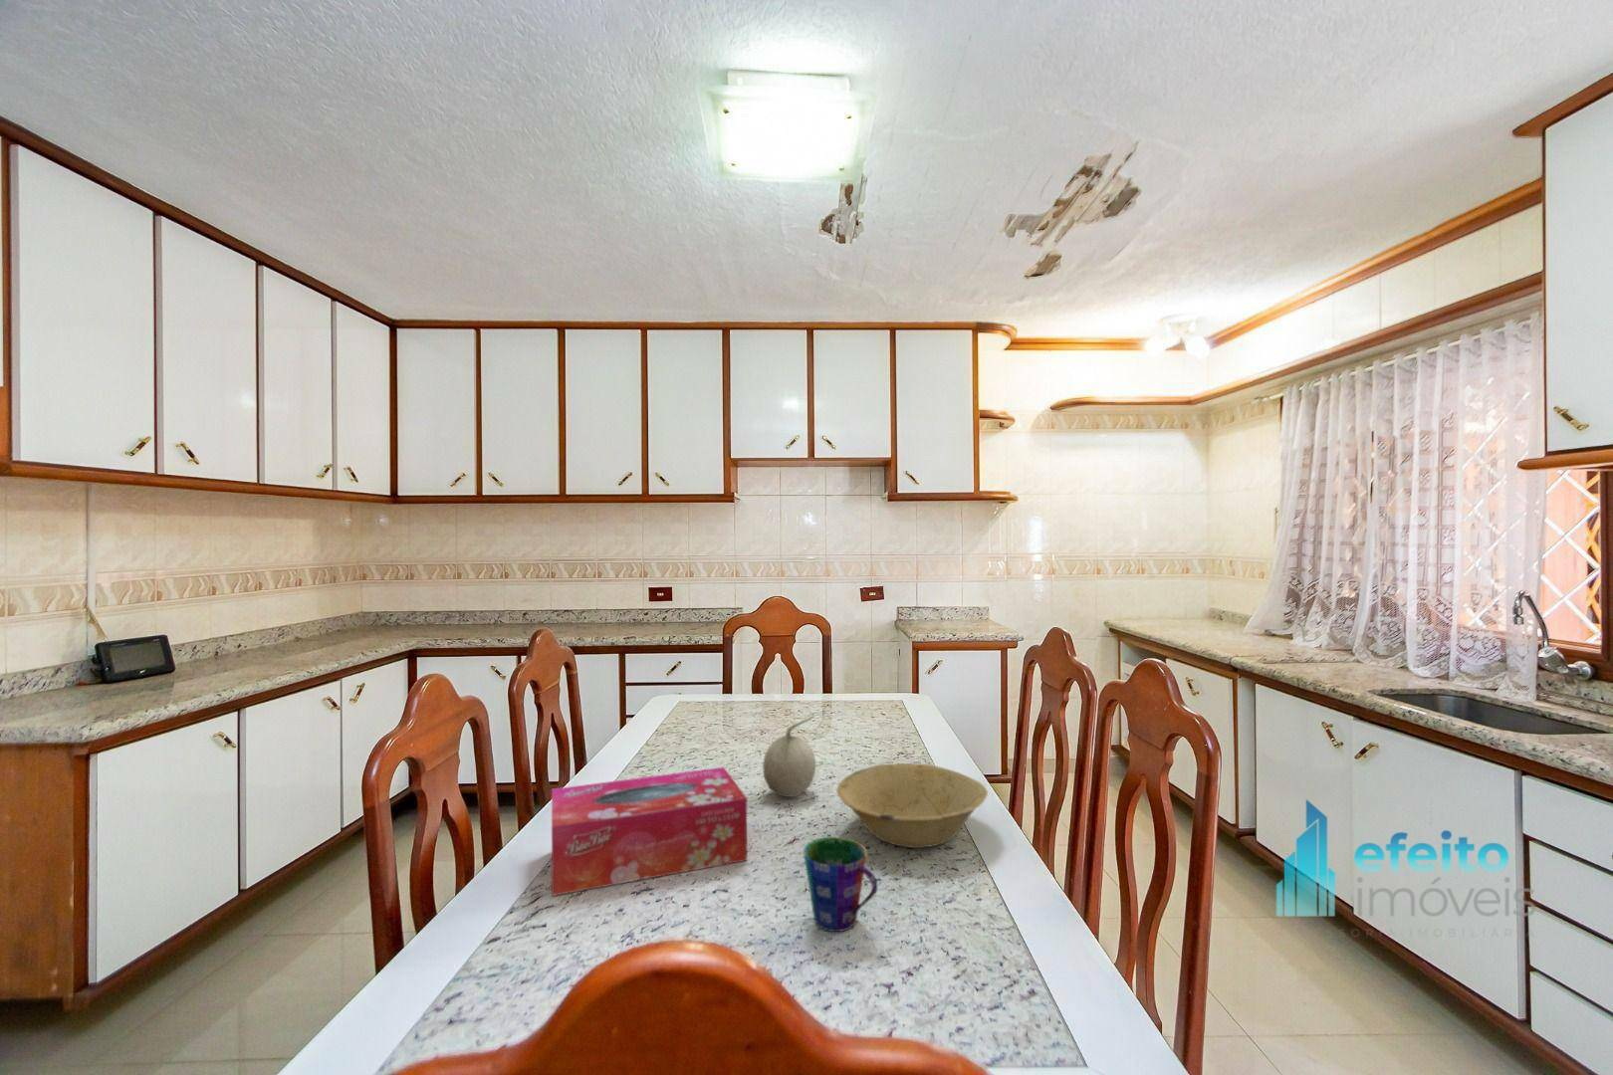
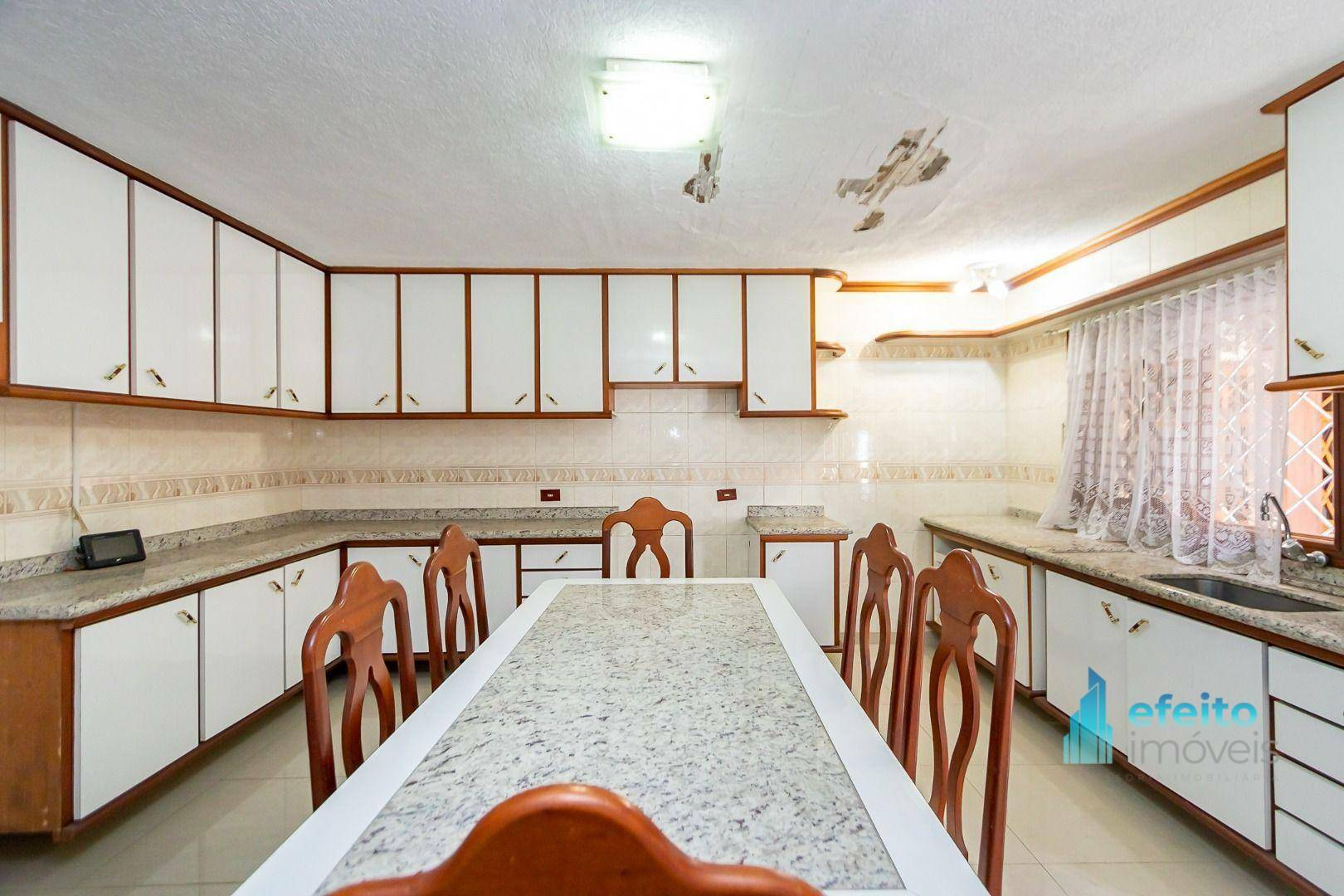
- bowl (911, 809)
- tissue box (647, 824)
- fruit (788, 757)
- cup (843, 889)
